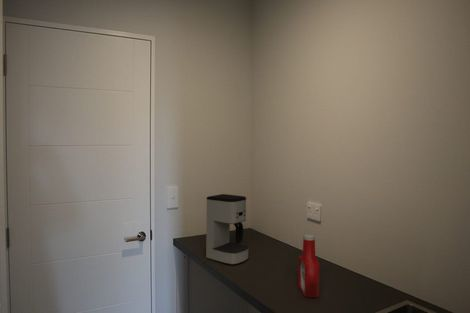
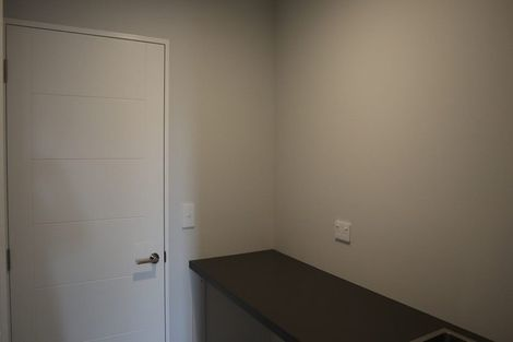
- soap bottle (308, 263)
- coffee maker (229, 227)
